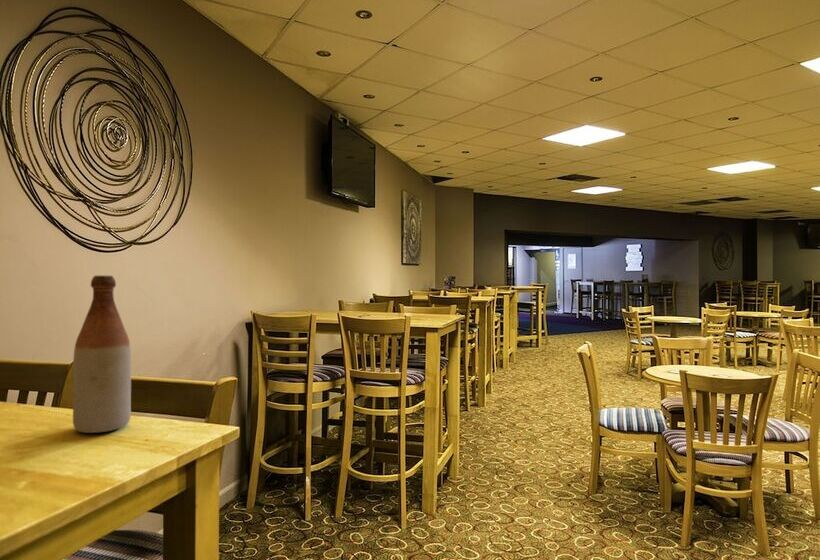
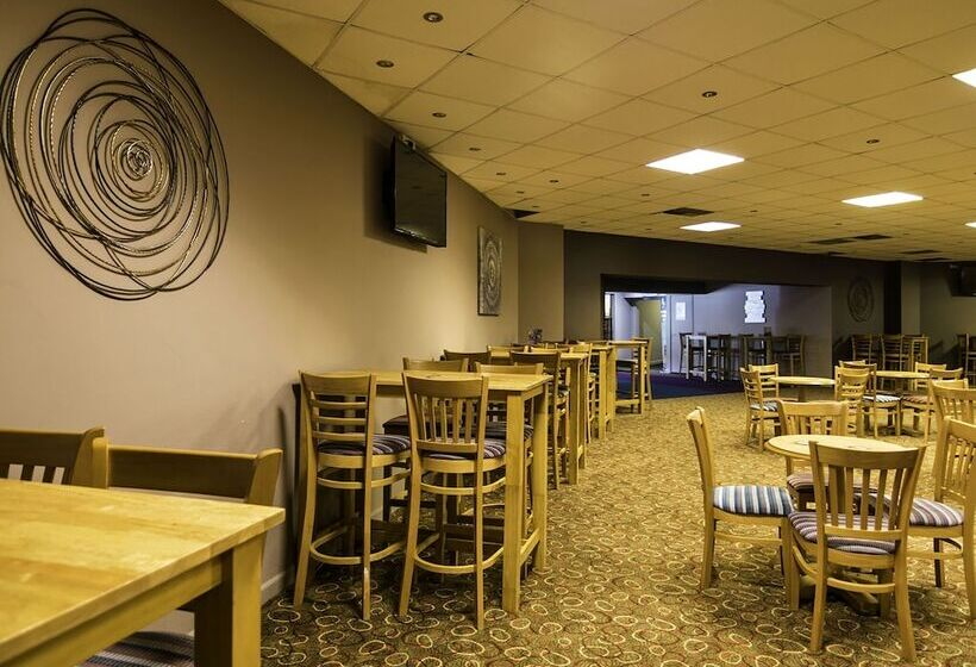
- beer bottle (102, 351)
